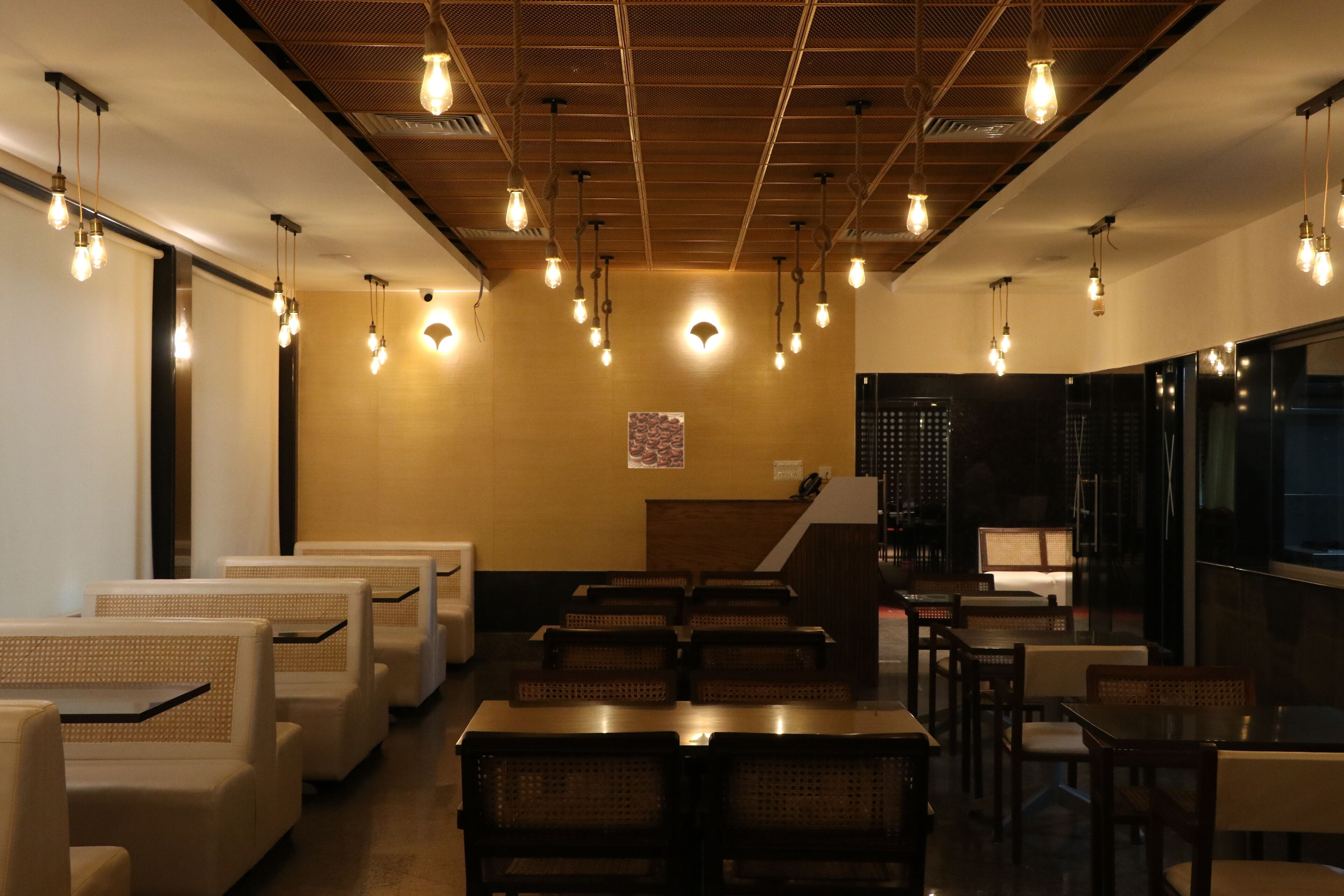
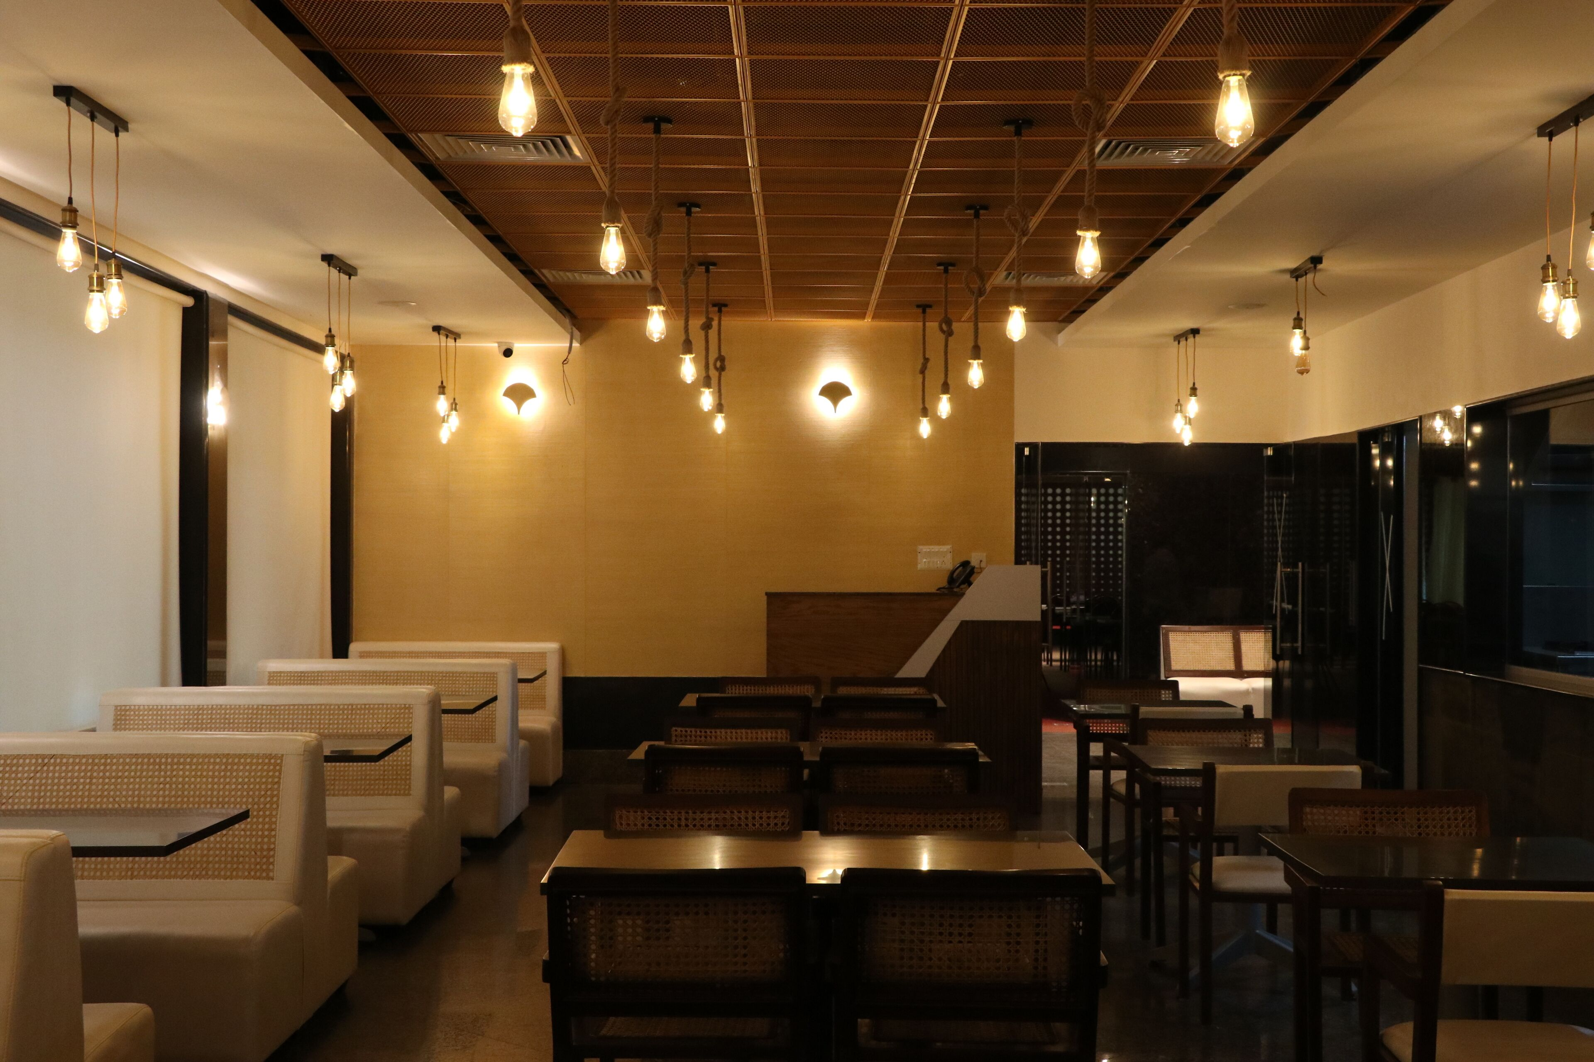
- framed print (656, 440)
